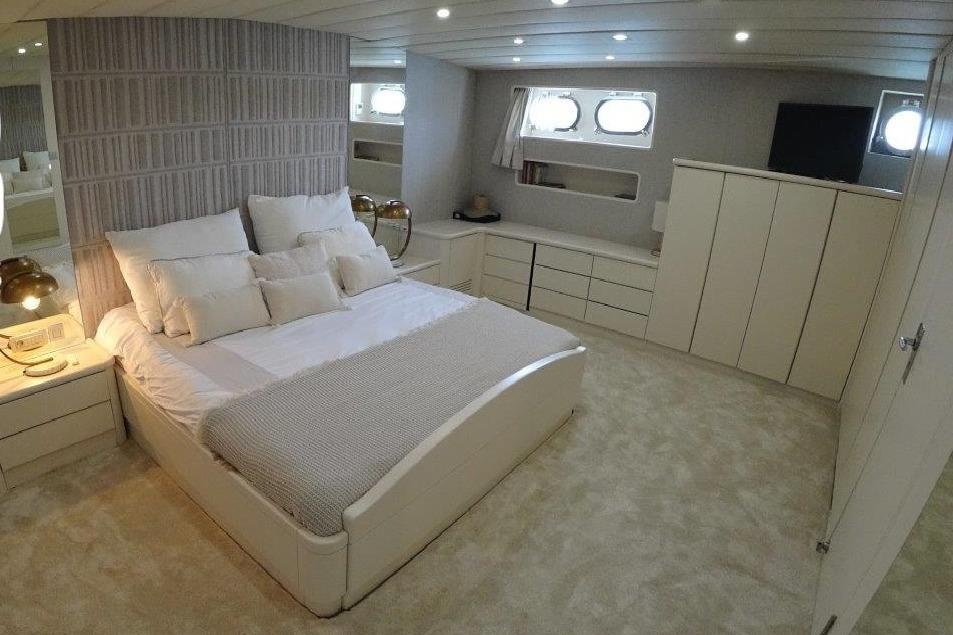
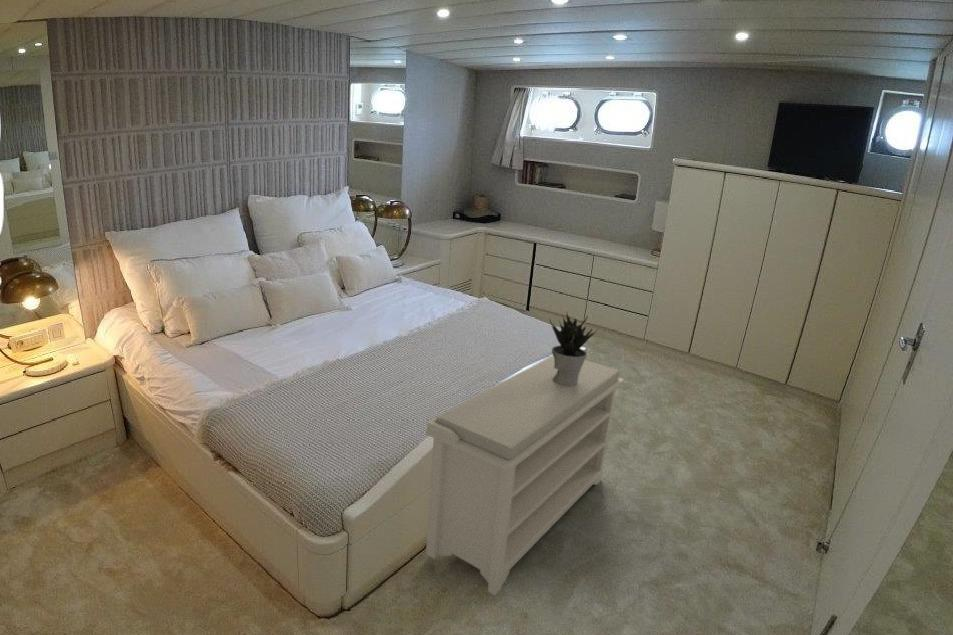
+ potted plant (567, 347)
+ bench (531, 454)
